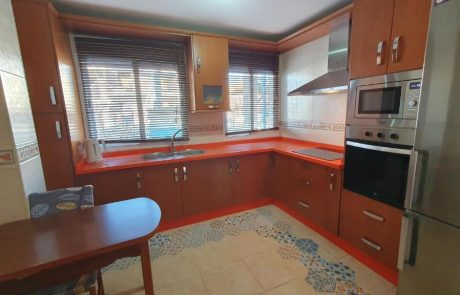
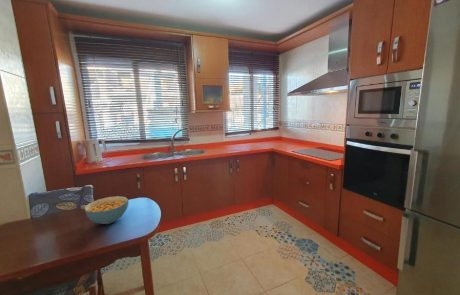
+ cereal bowl (108, 212)
